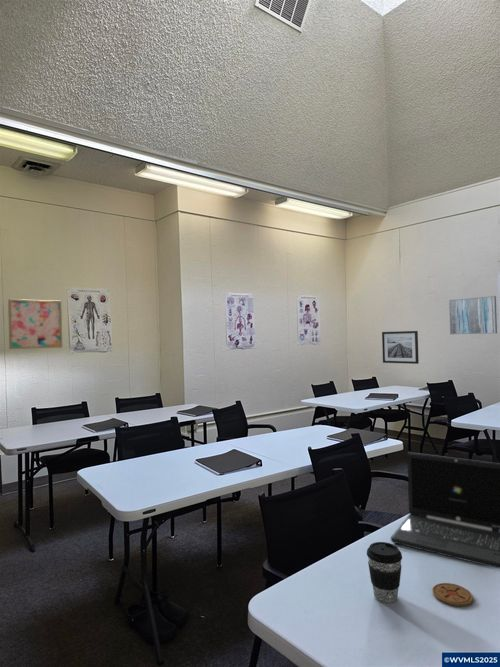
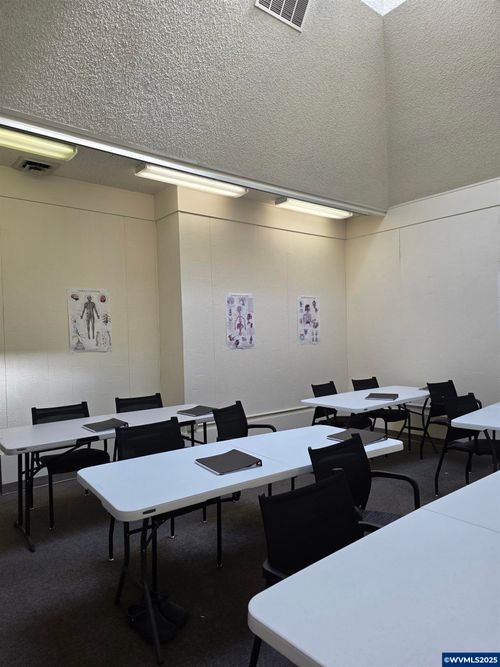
- wall art (472, 316)
- wall art (399, 347)
- coaster (452, 594)
- wall art (36, 324)
- coffee cup (384, 572)
- laptop (451, 504)
